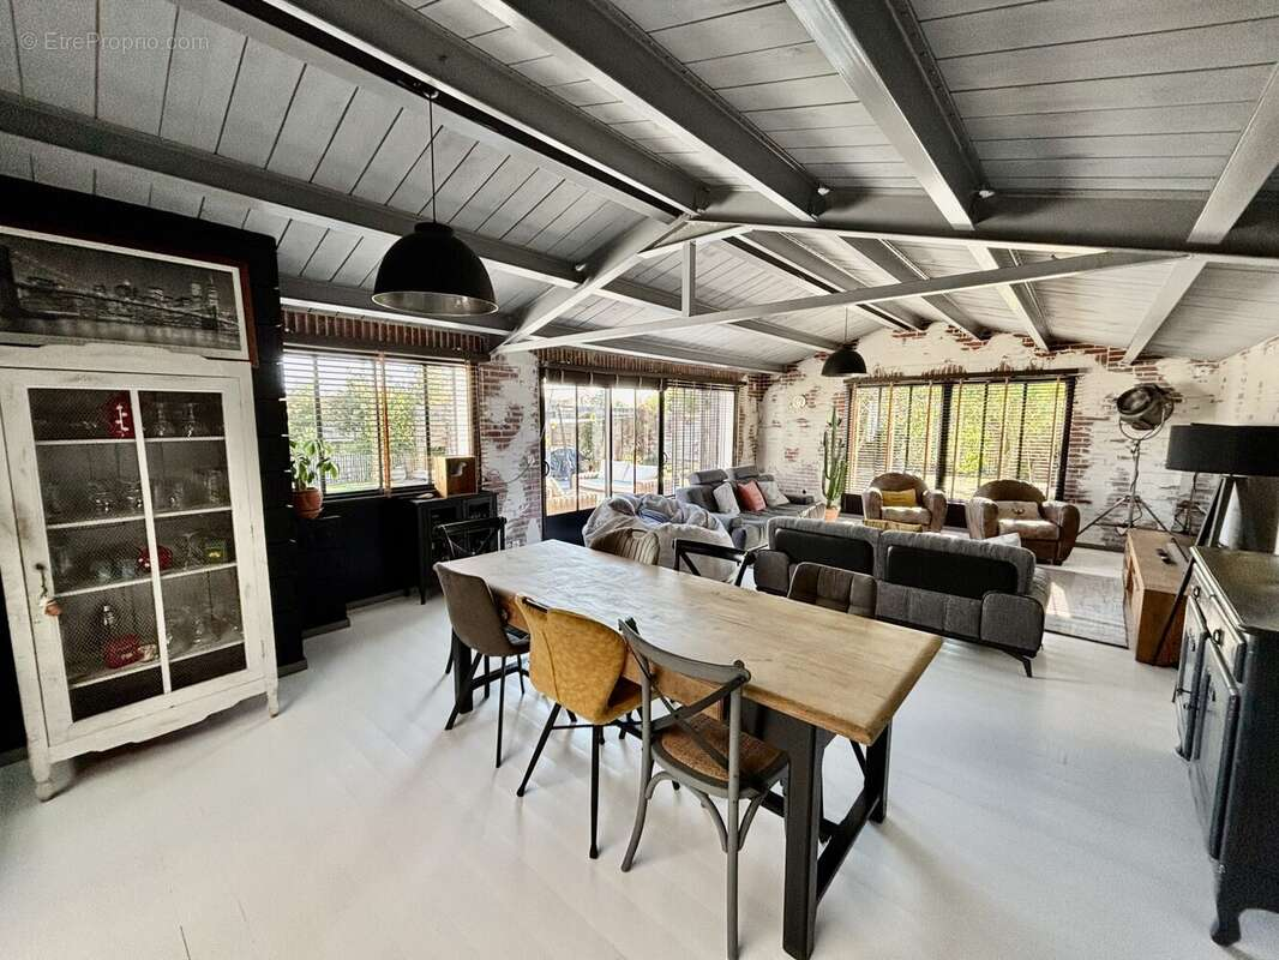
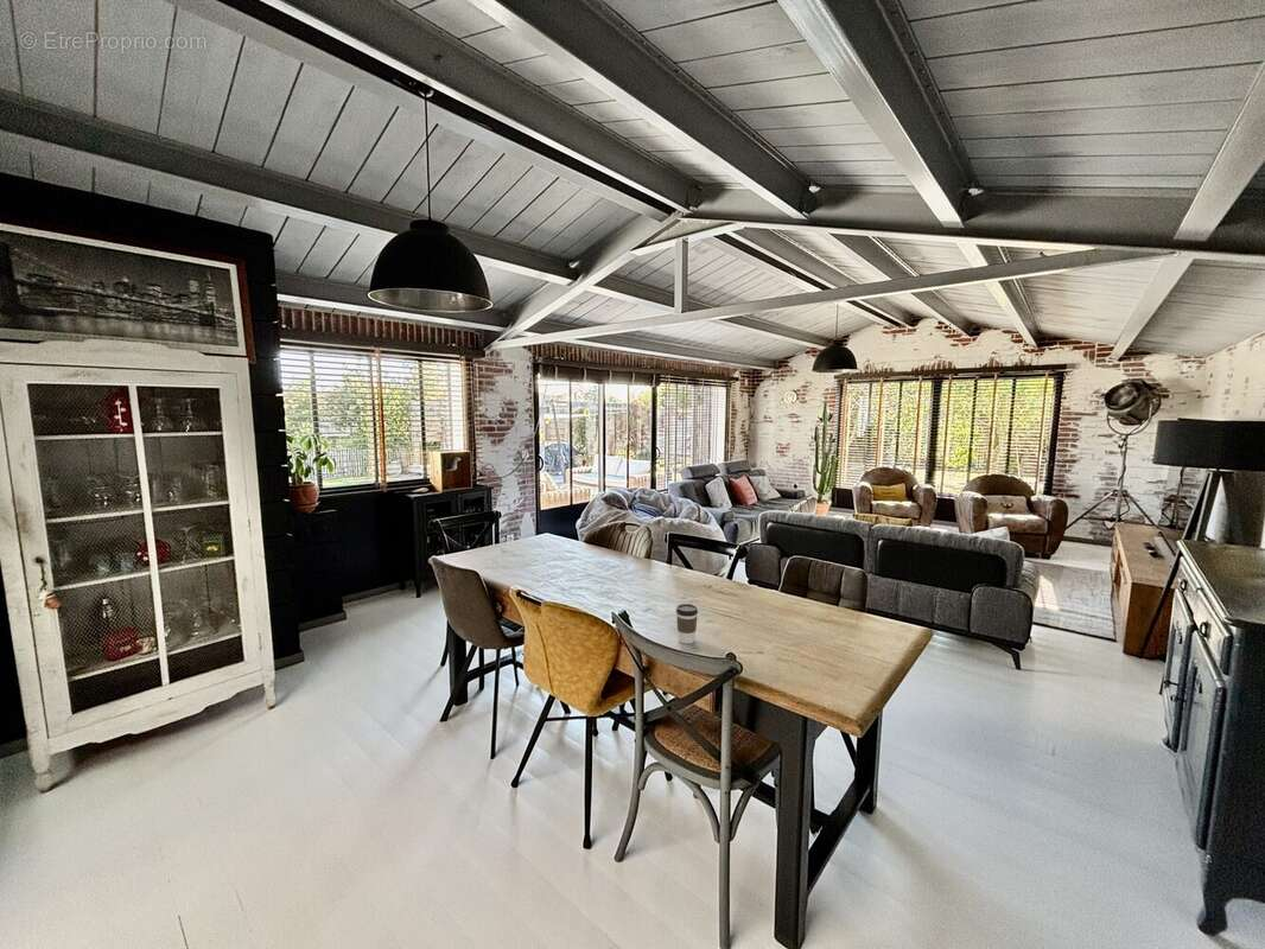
+ coffee cup (686, 623)
